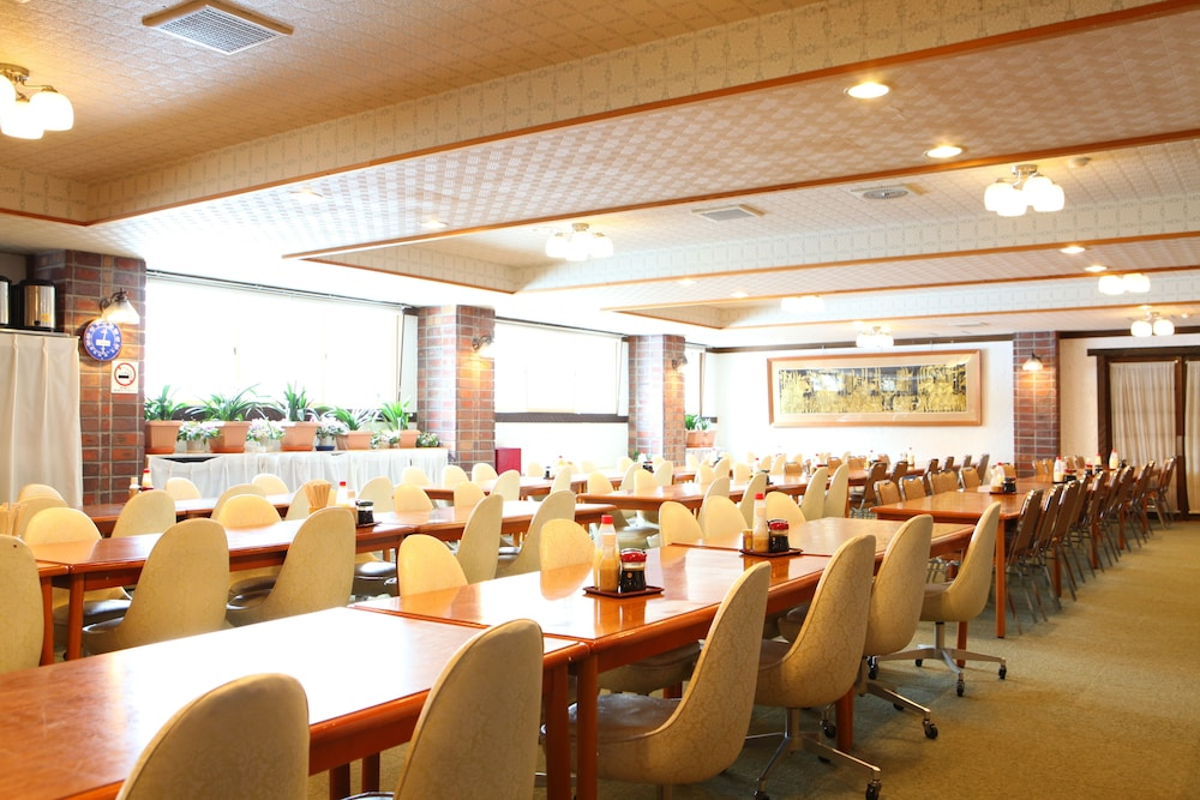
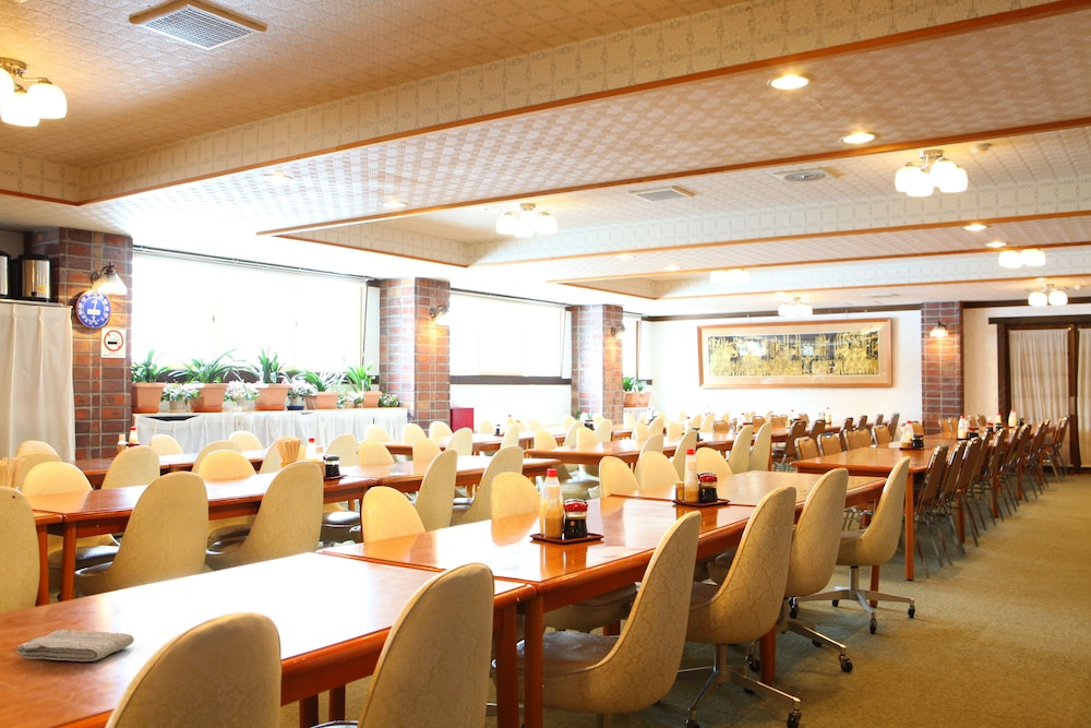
+ washcloth (75, 644)
